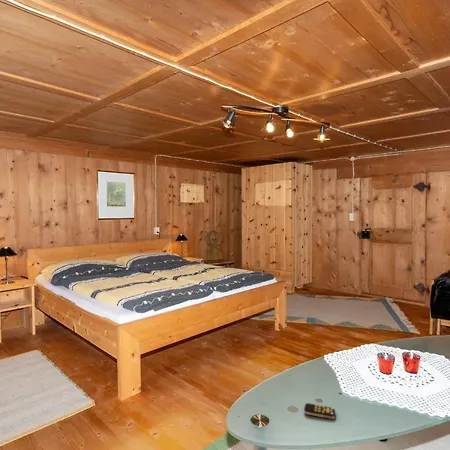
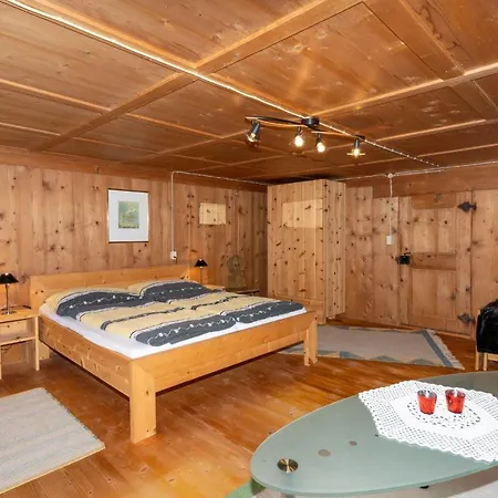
- remote control (319, 410)
